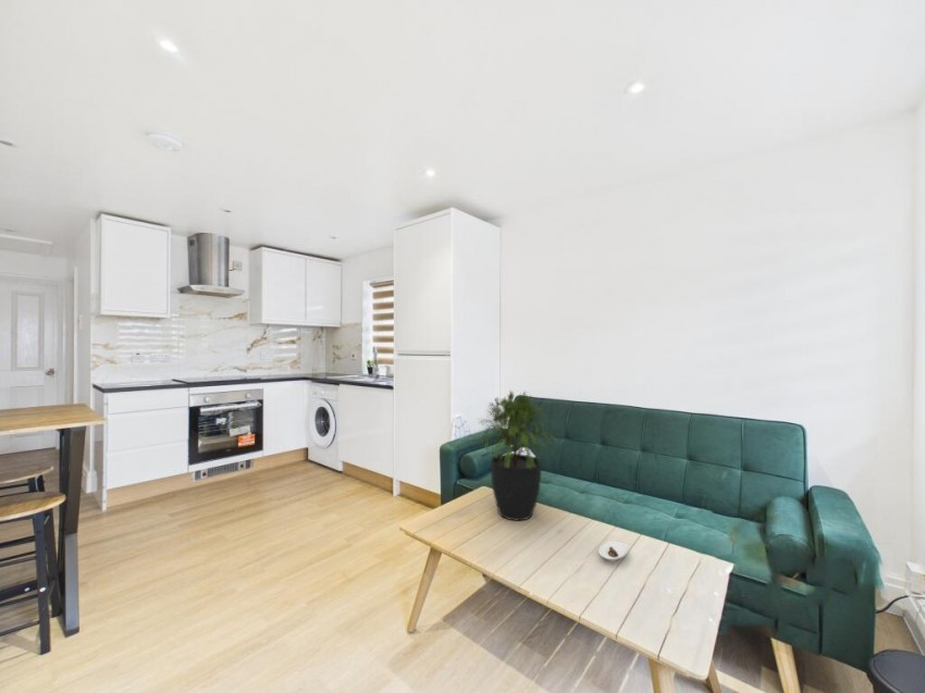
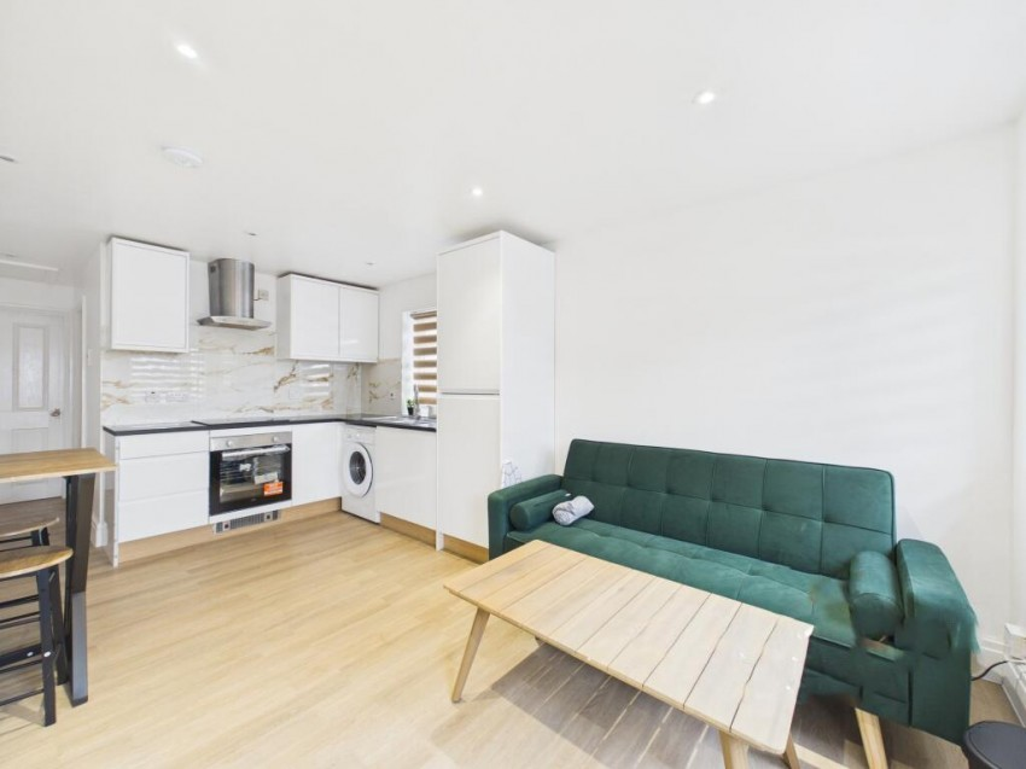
- saucer (613, 552)
- potted plant (510, 450)
